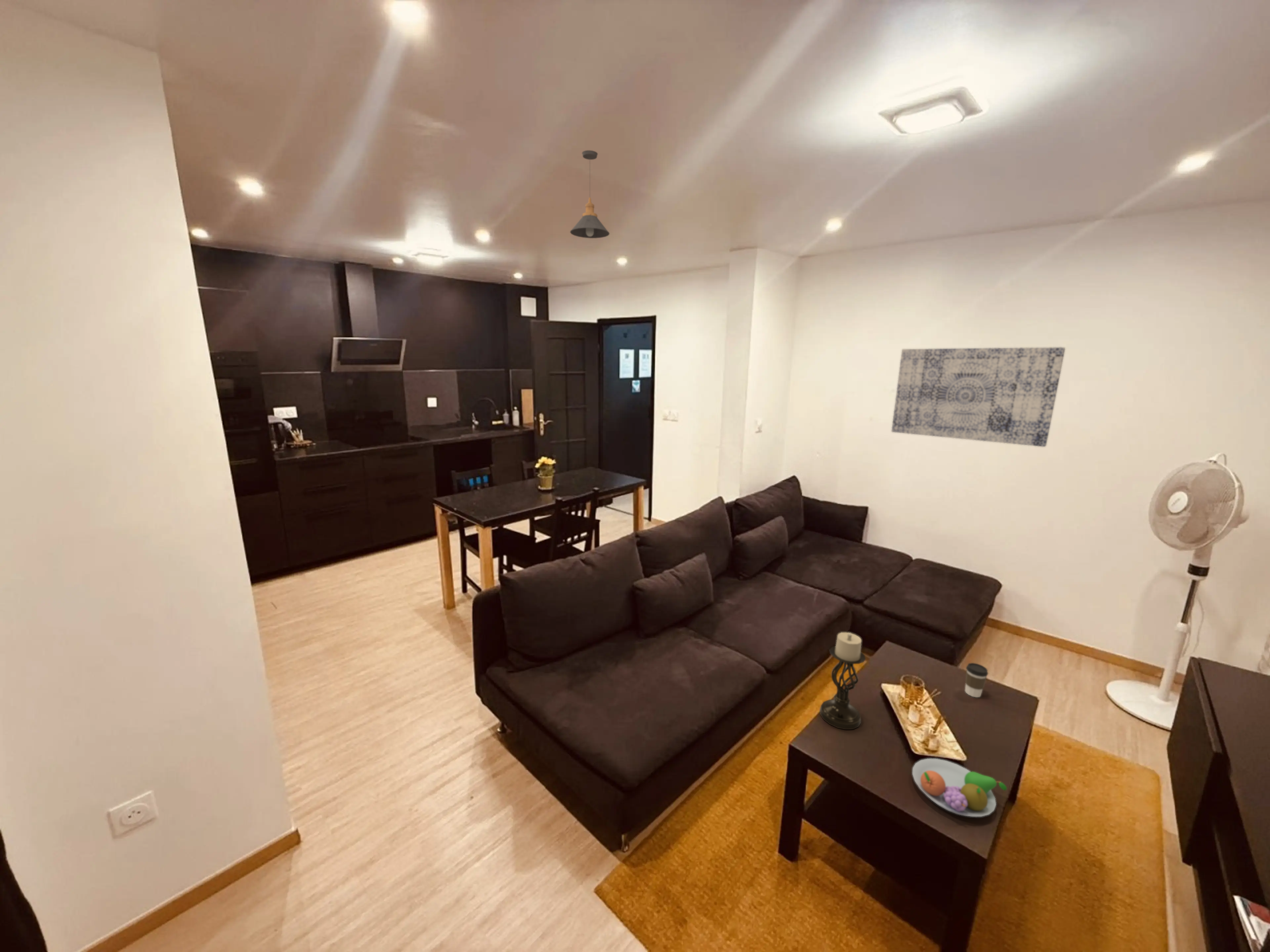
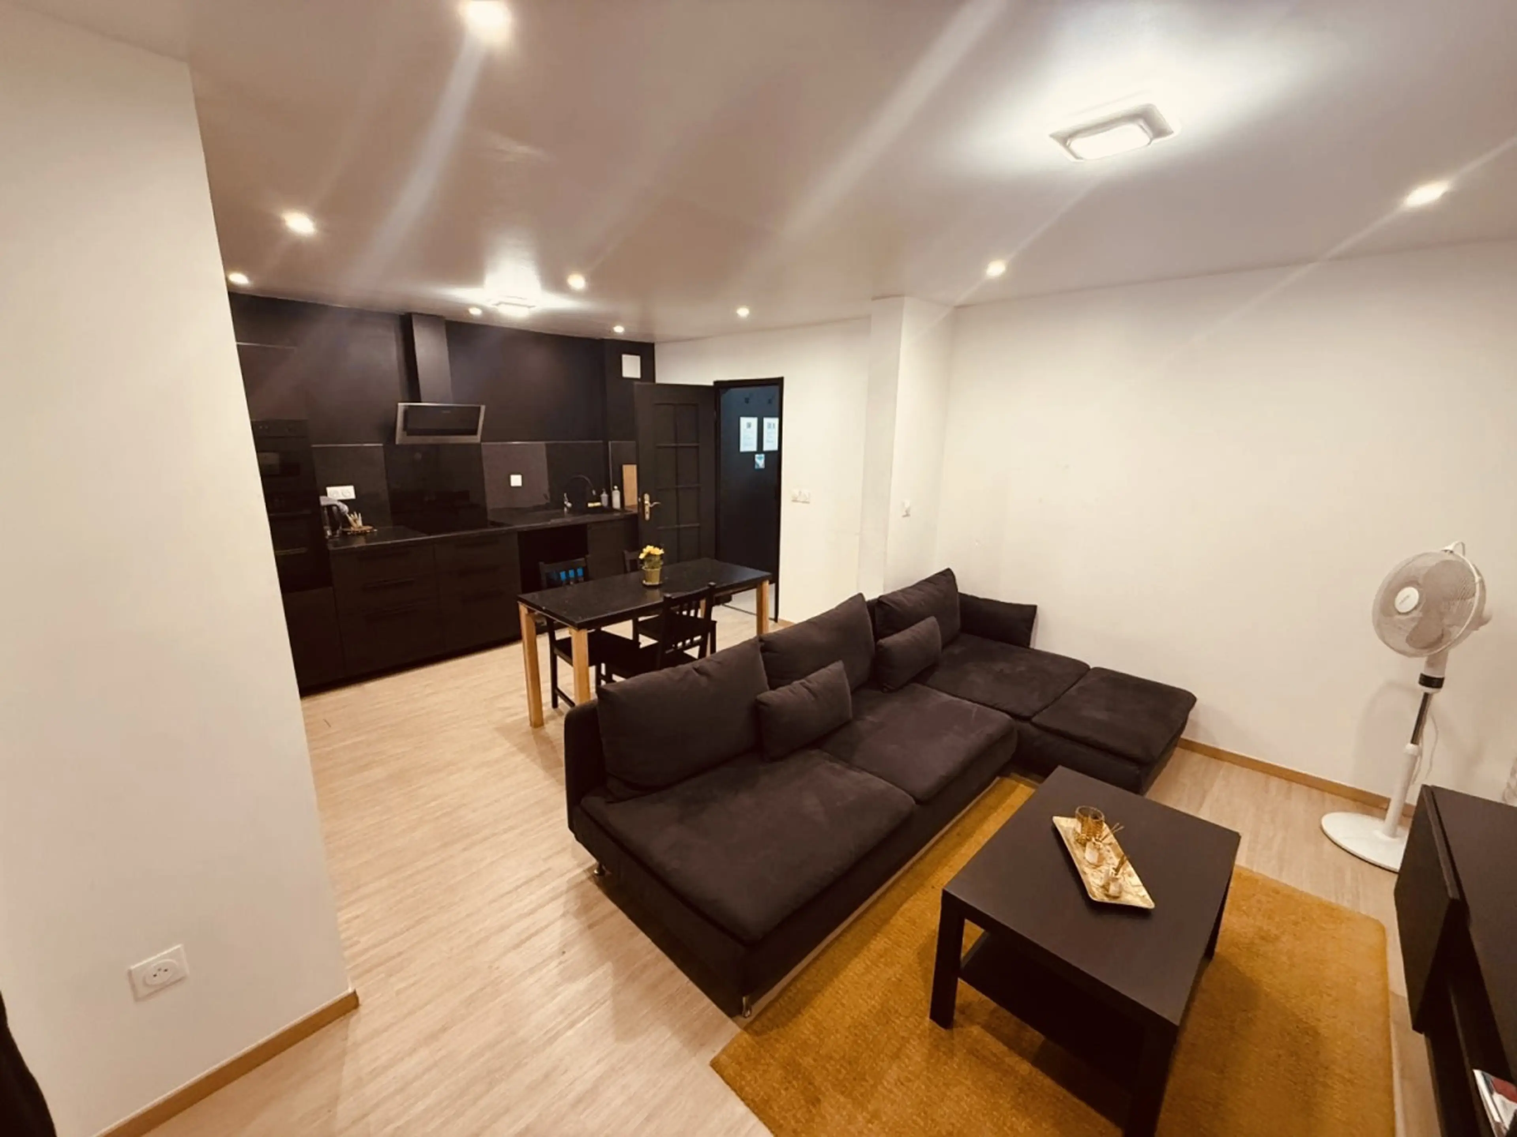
- candle holder (844, 676)
- wall art (969, 394)
- pendant light (590, 195)
- fruit bowl (957, 781)
- coffee cup (975, 680)
